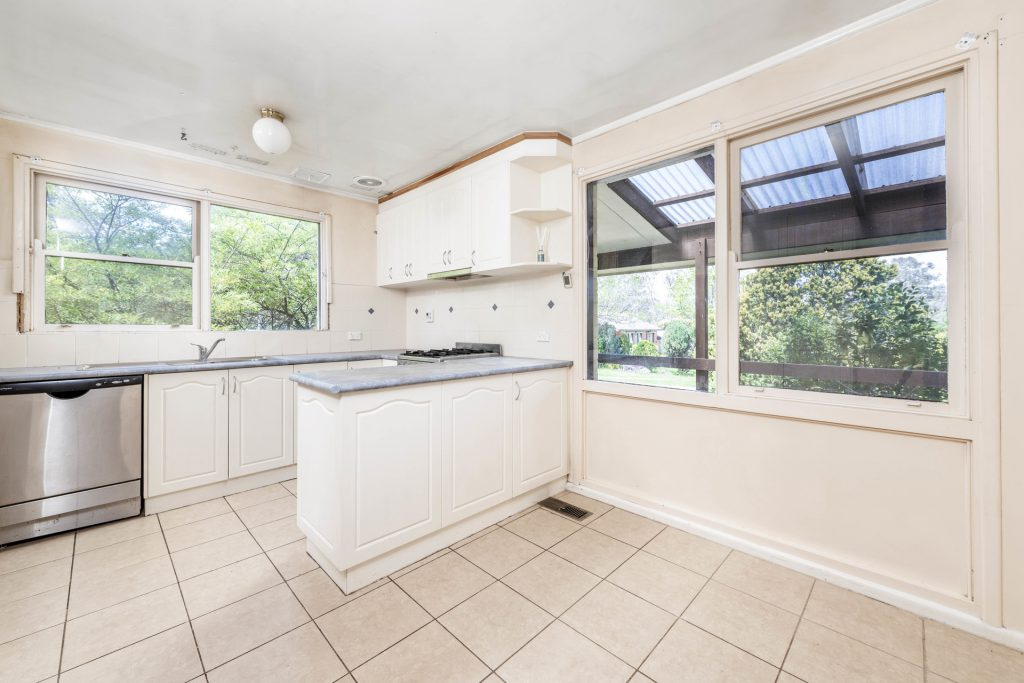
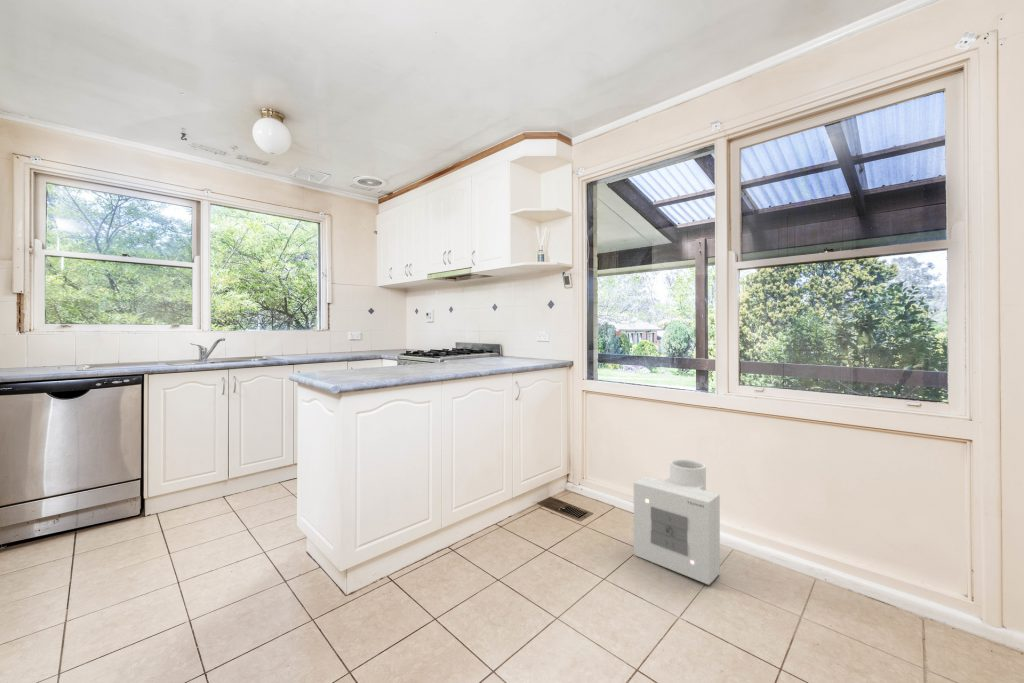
+ air purifier (686, 509)
